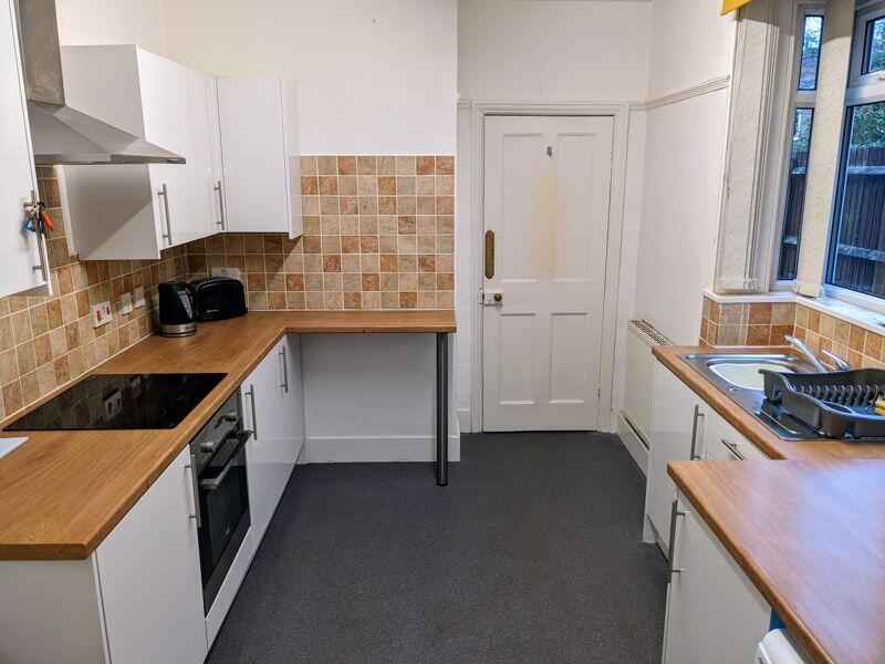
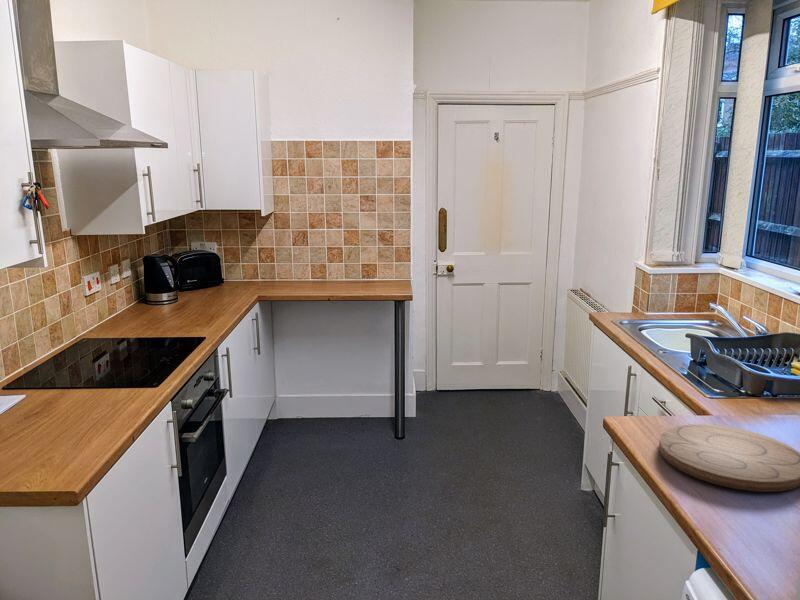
+ cutting board (730, 454)
